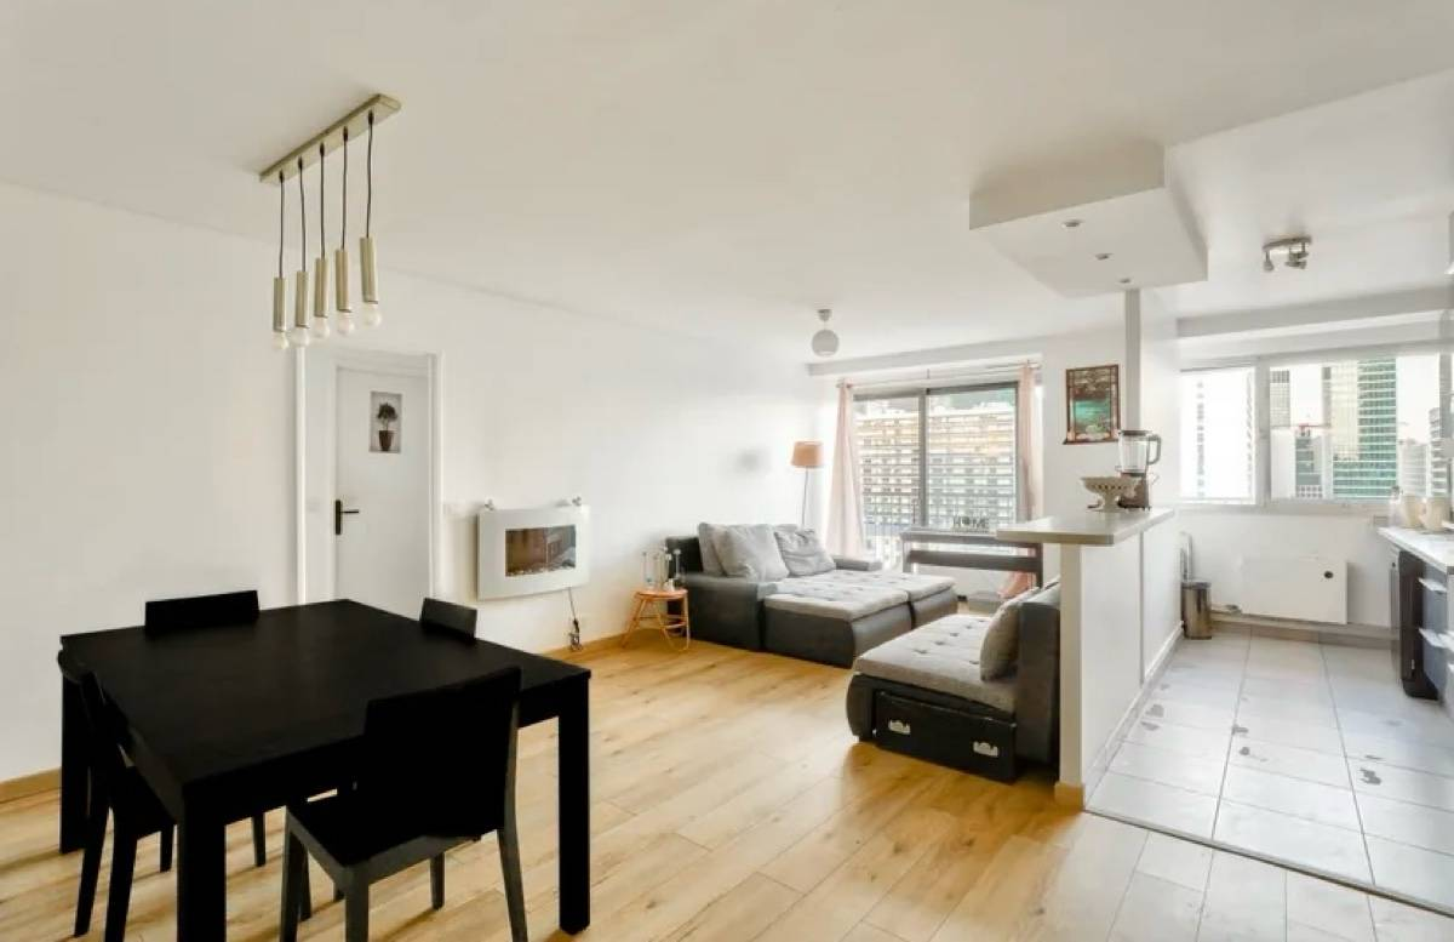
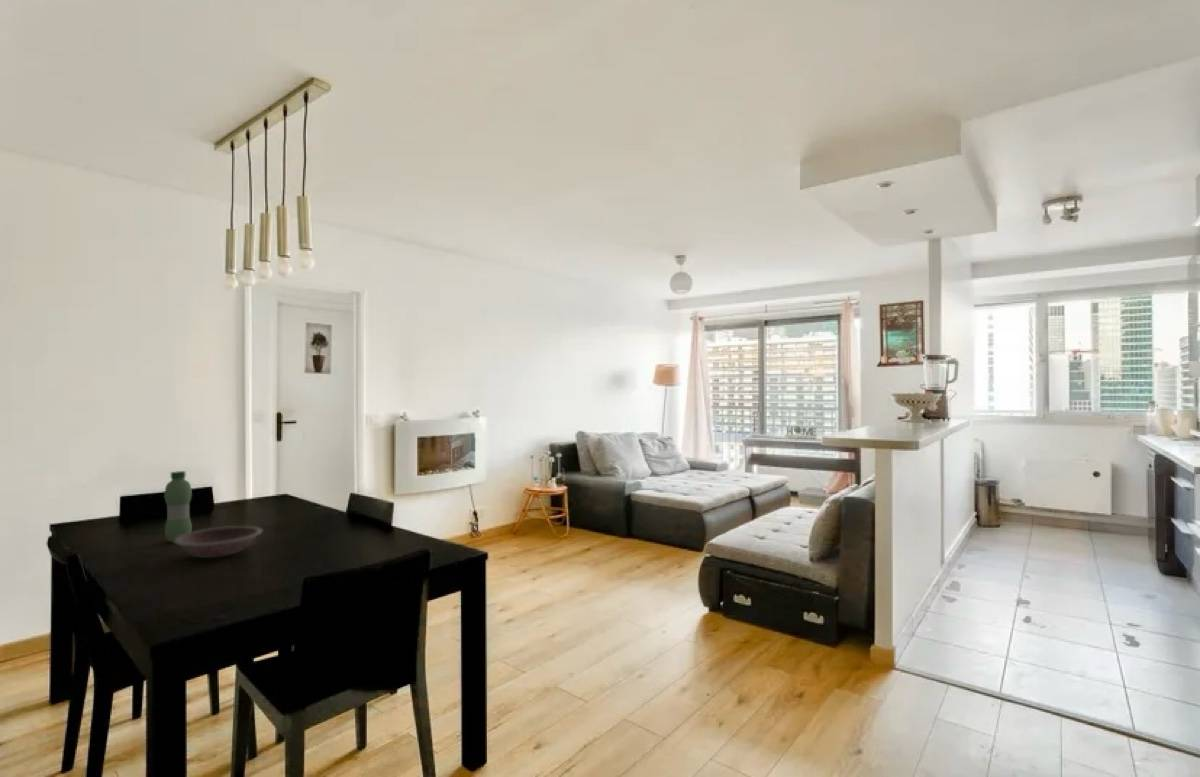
+ bowl (219, 544)
+ water bottle (178, 506)
